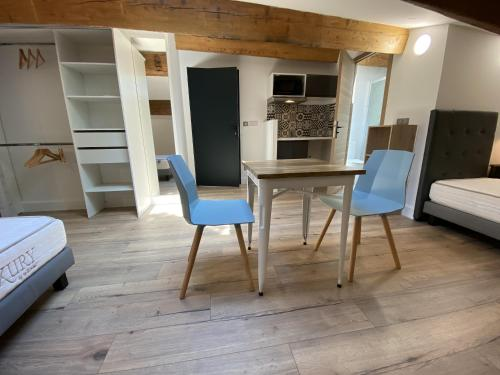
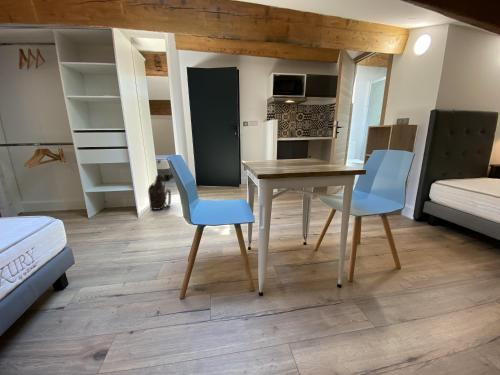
+ shoulder bag (159, 190)
